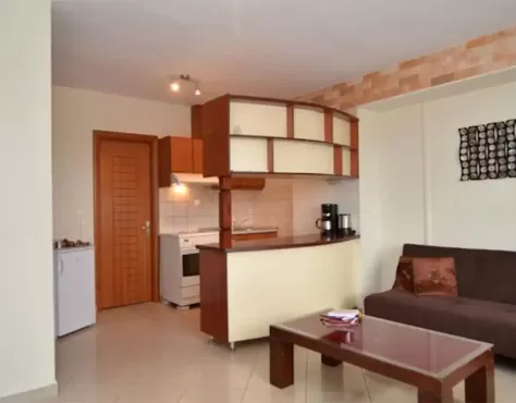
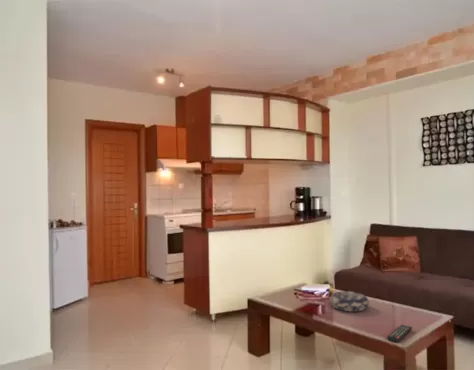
+ decorative bowl (349, 301)
+ remote control (400, 333)
